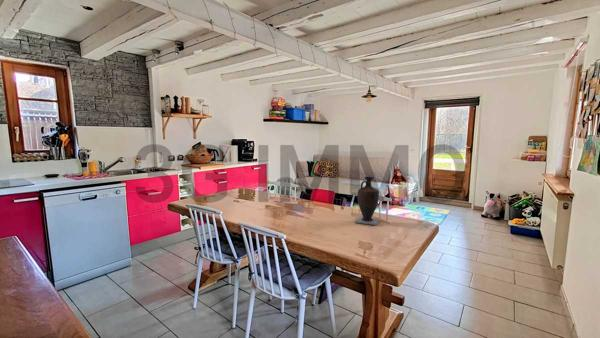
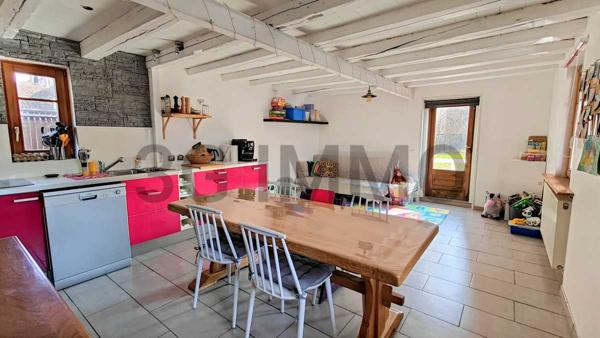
- vase (368, 199)
